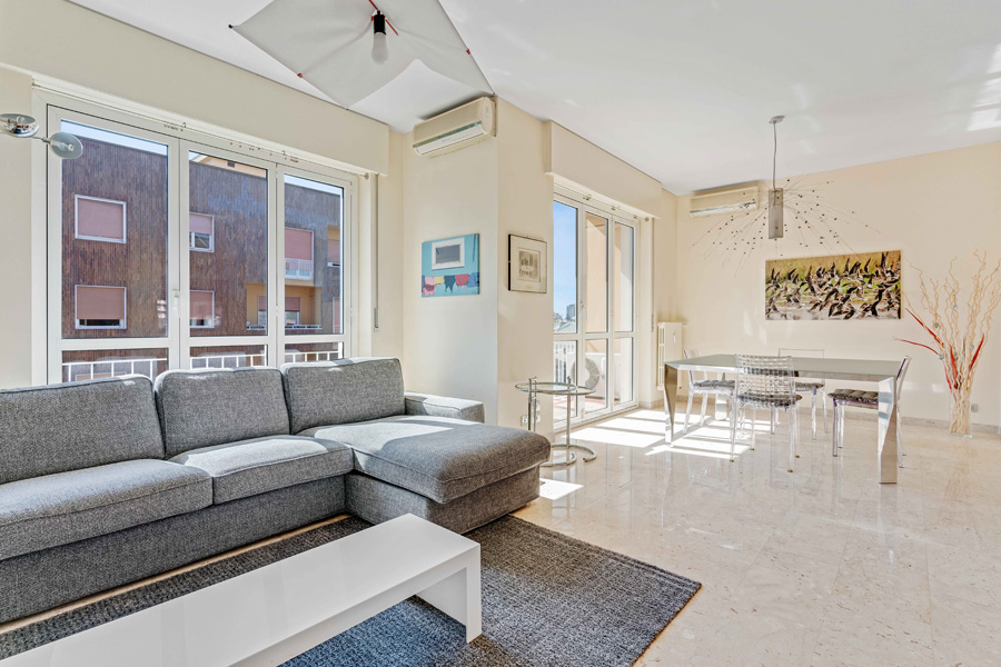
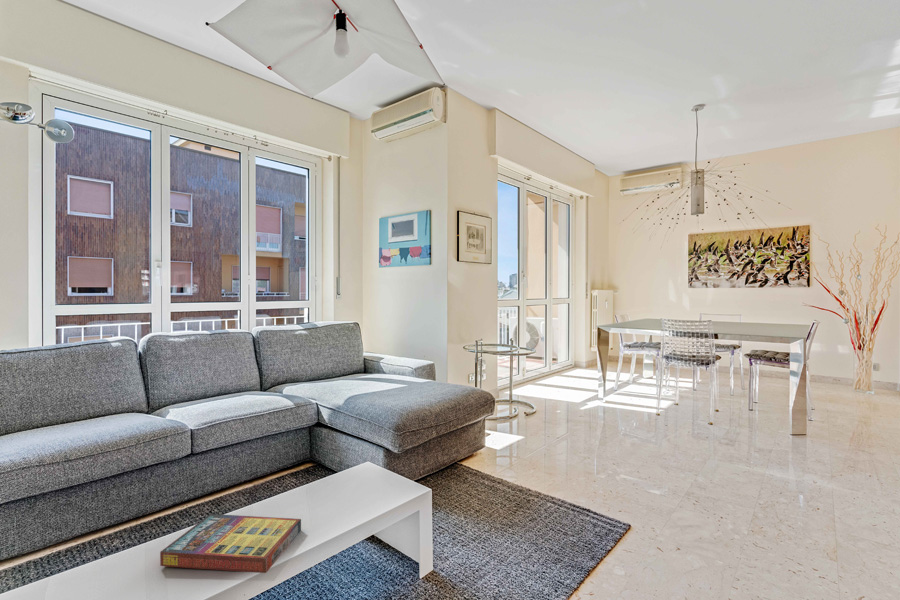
+ game compilation box (235, 540)
